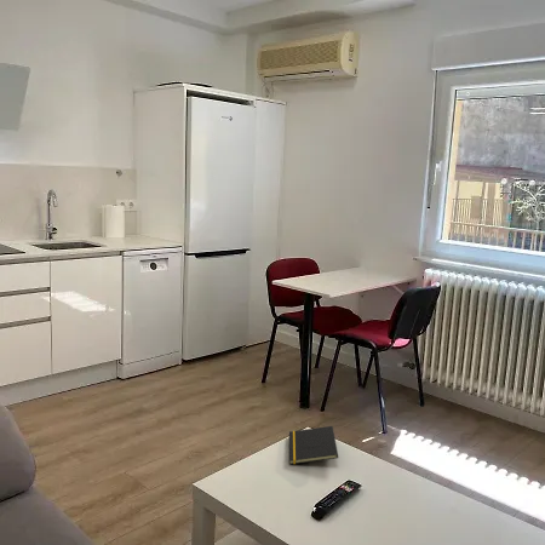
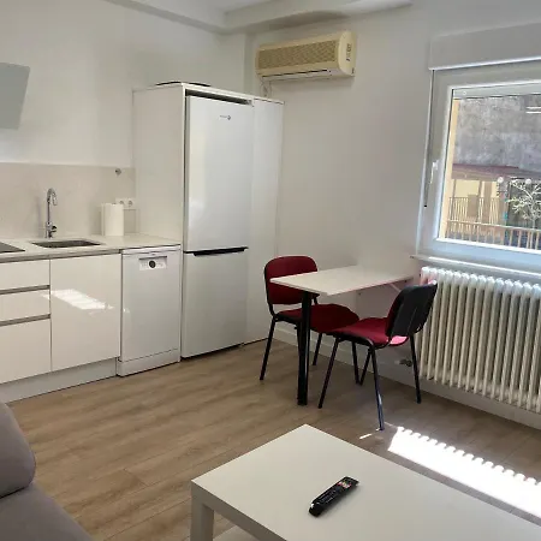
- notepad (311, 443)
